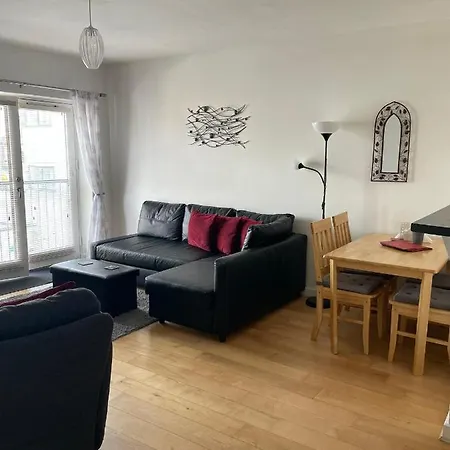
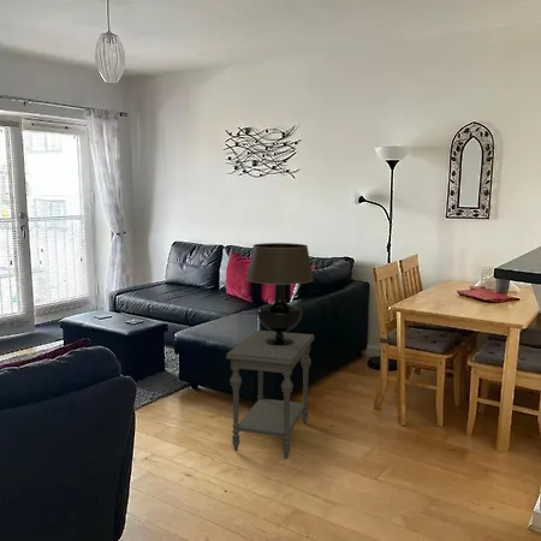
+ table lamp (279, 293)
+ side table (281, 390)
